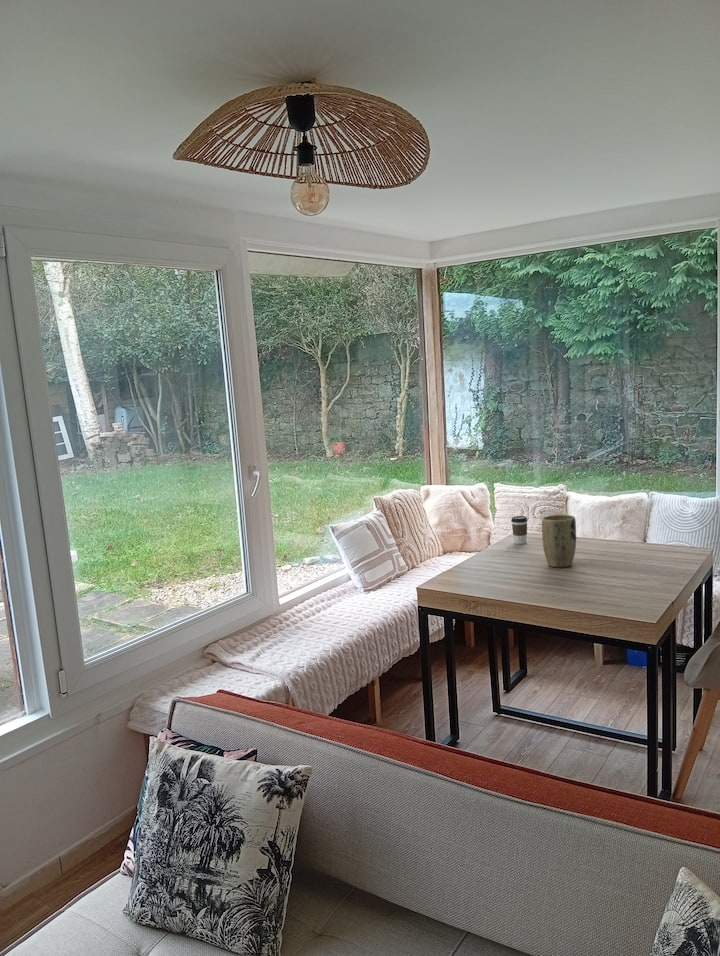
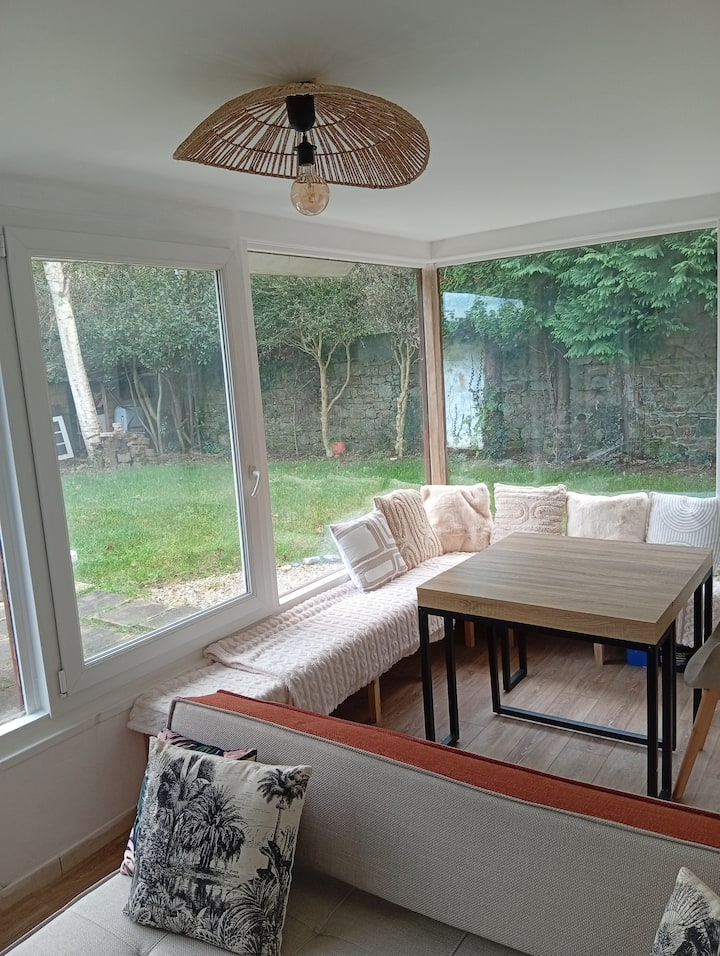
- coffee cup (519, 530)
- plant pot (559, 541)
